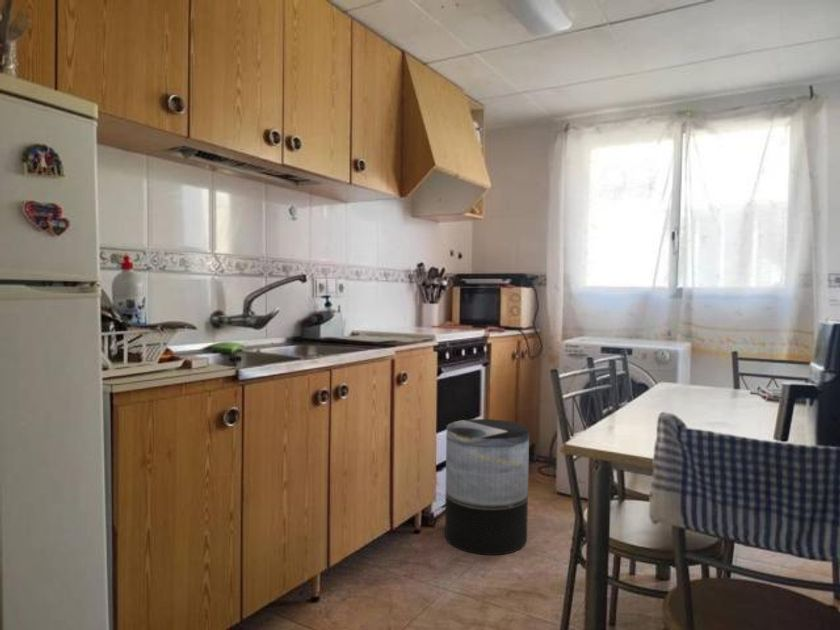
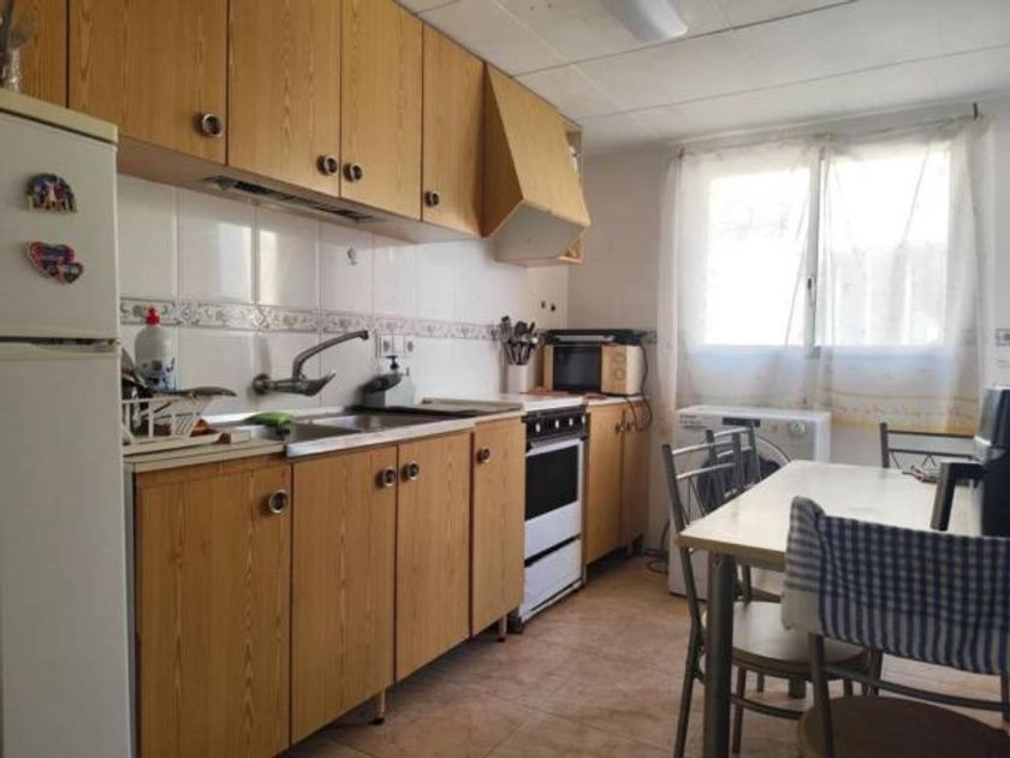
- trash can (486, 482)
